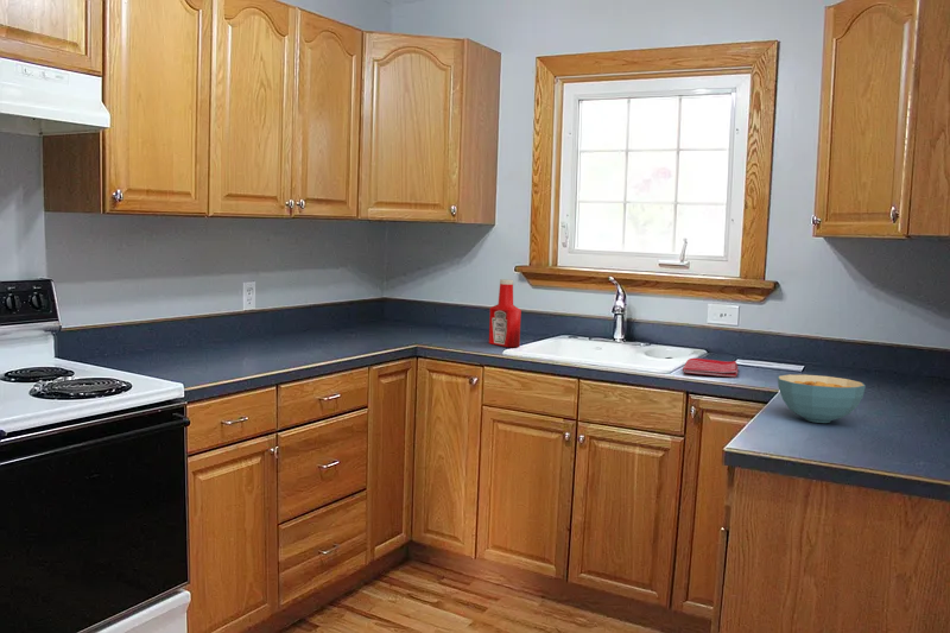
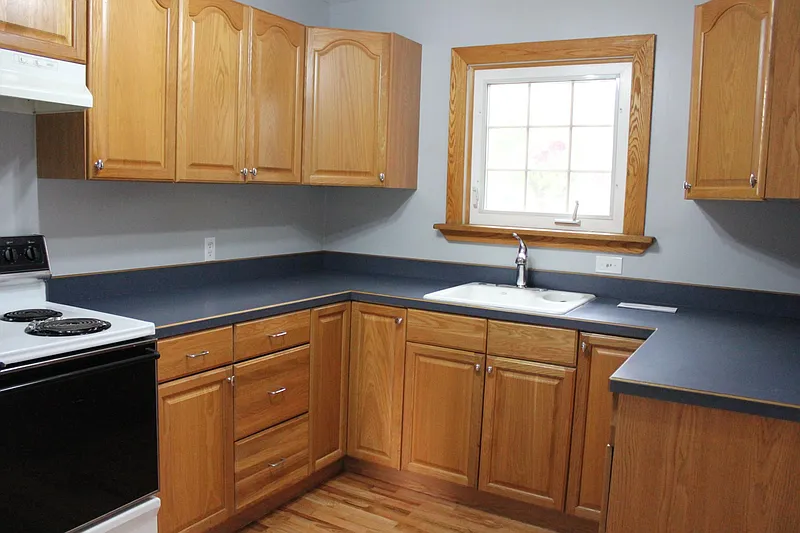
- dish towel (710, 367)
- soap bottle (505, 312)
- cereal bowl (818, 400)
